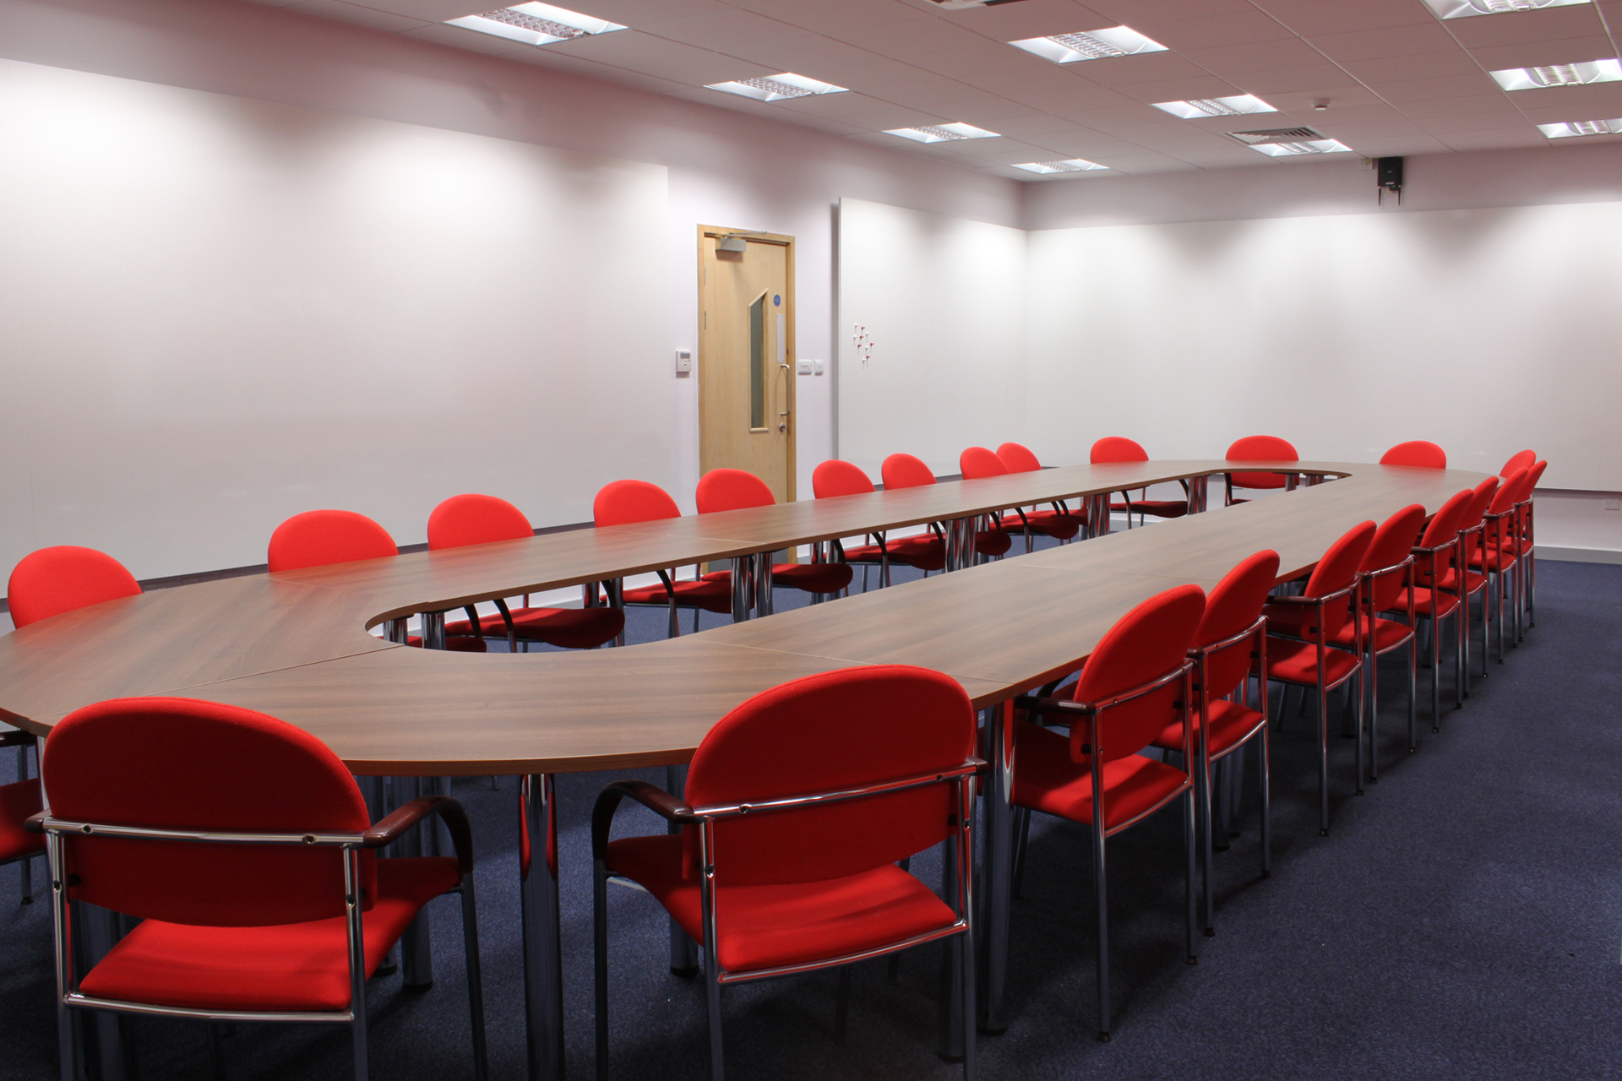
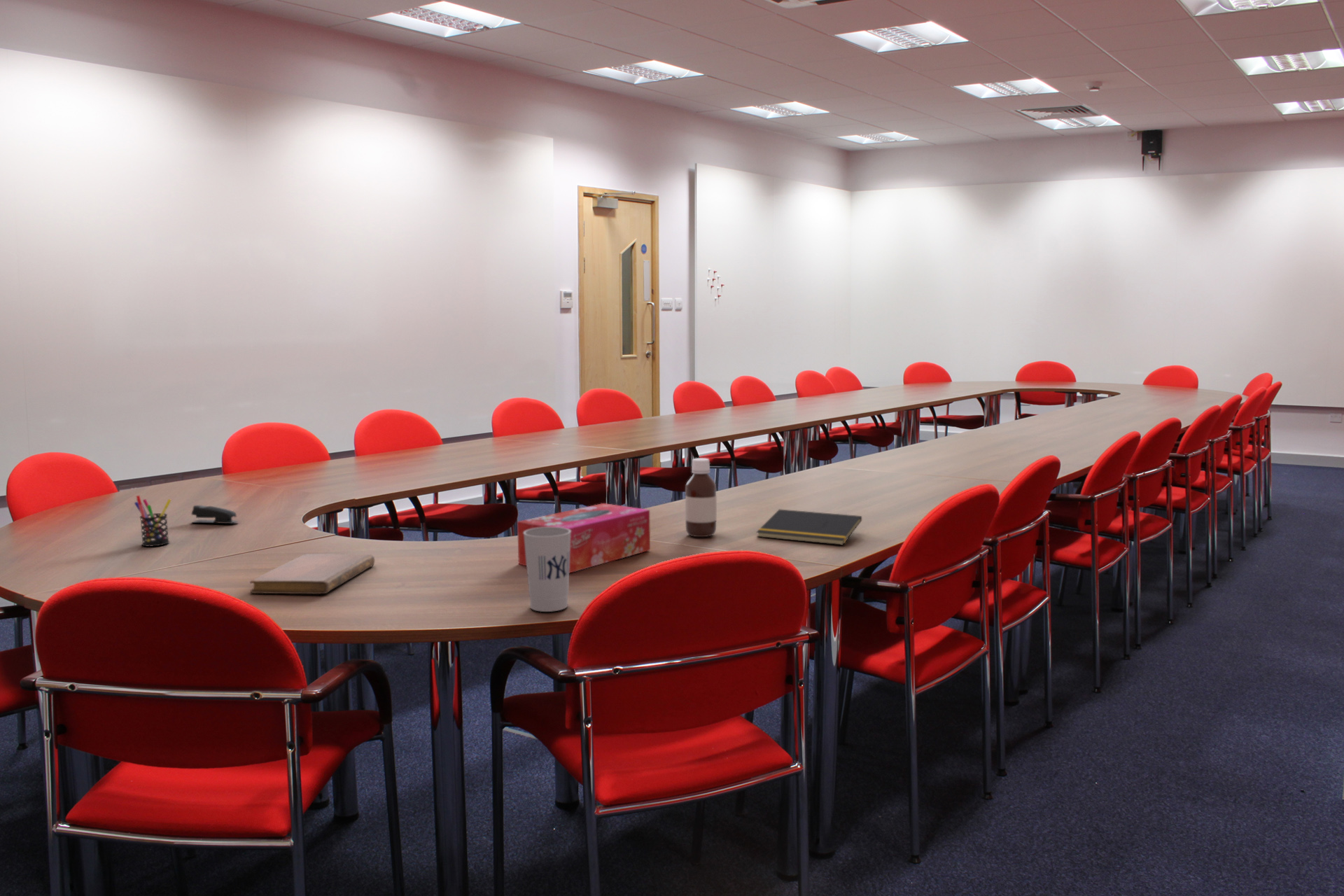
+ notepad (809, 526)
+ tissue box (585, 536)
+ stapler (214, 514)
+ notebook (315, 572)
+ bottle (701, 497)
+ pen holder (151, 519)
+ cup (548, 569)
